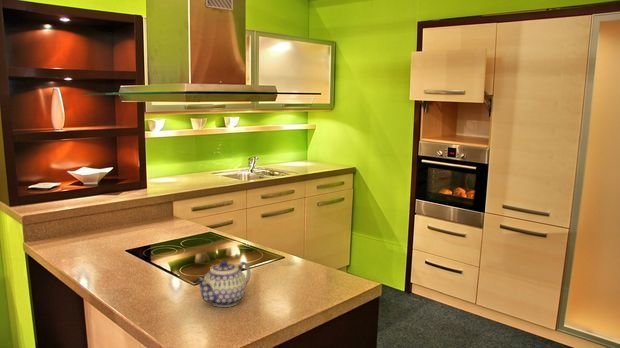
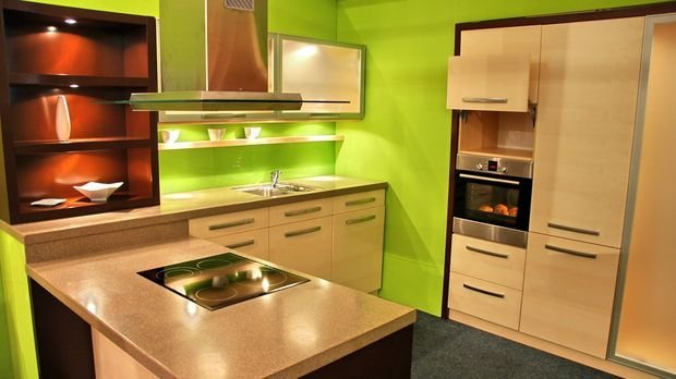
- teapot (224, 281)
